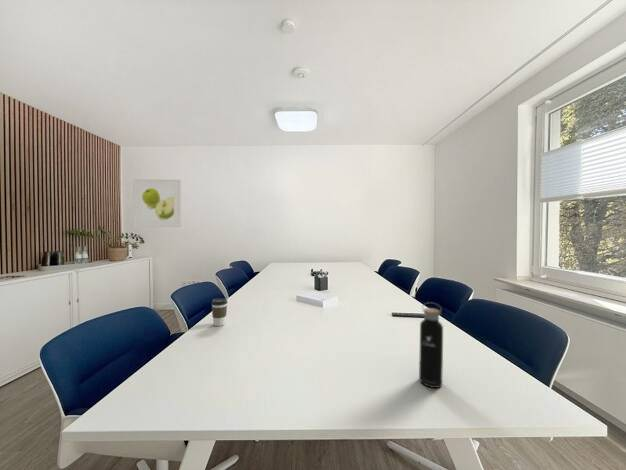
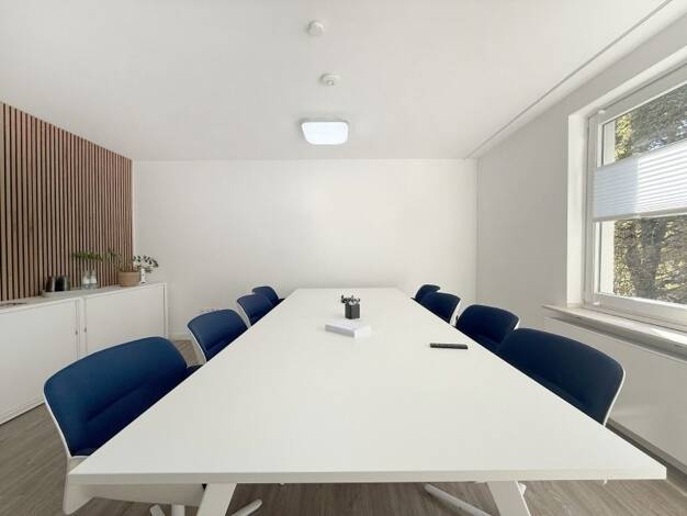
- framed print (157, 203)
- coffee cup (219, 311)
- water bottle (431, 342)
